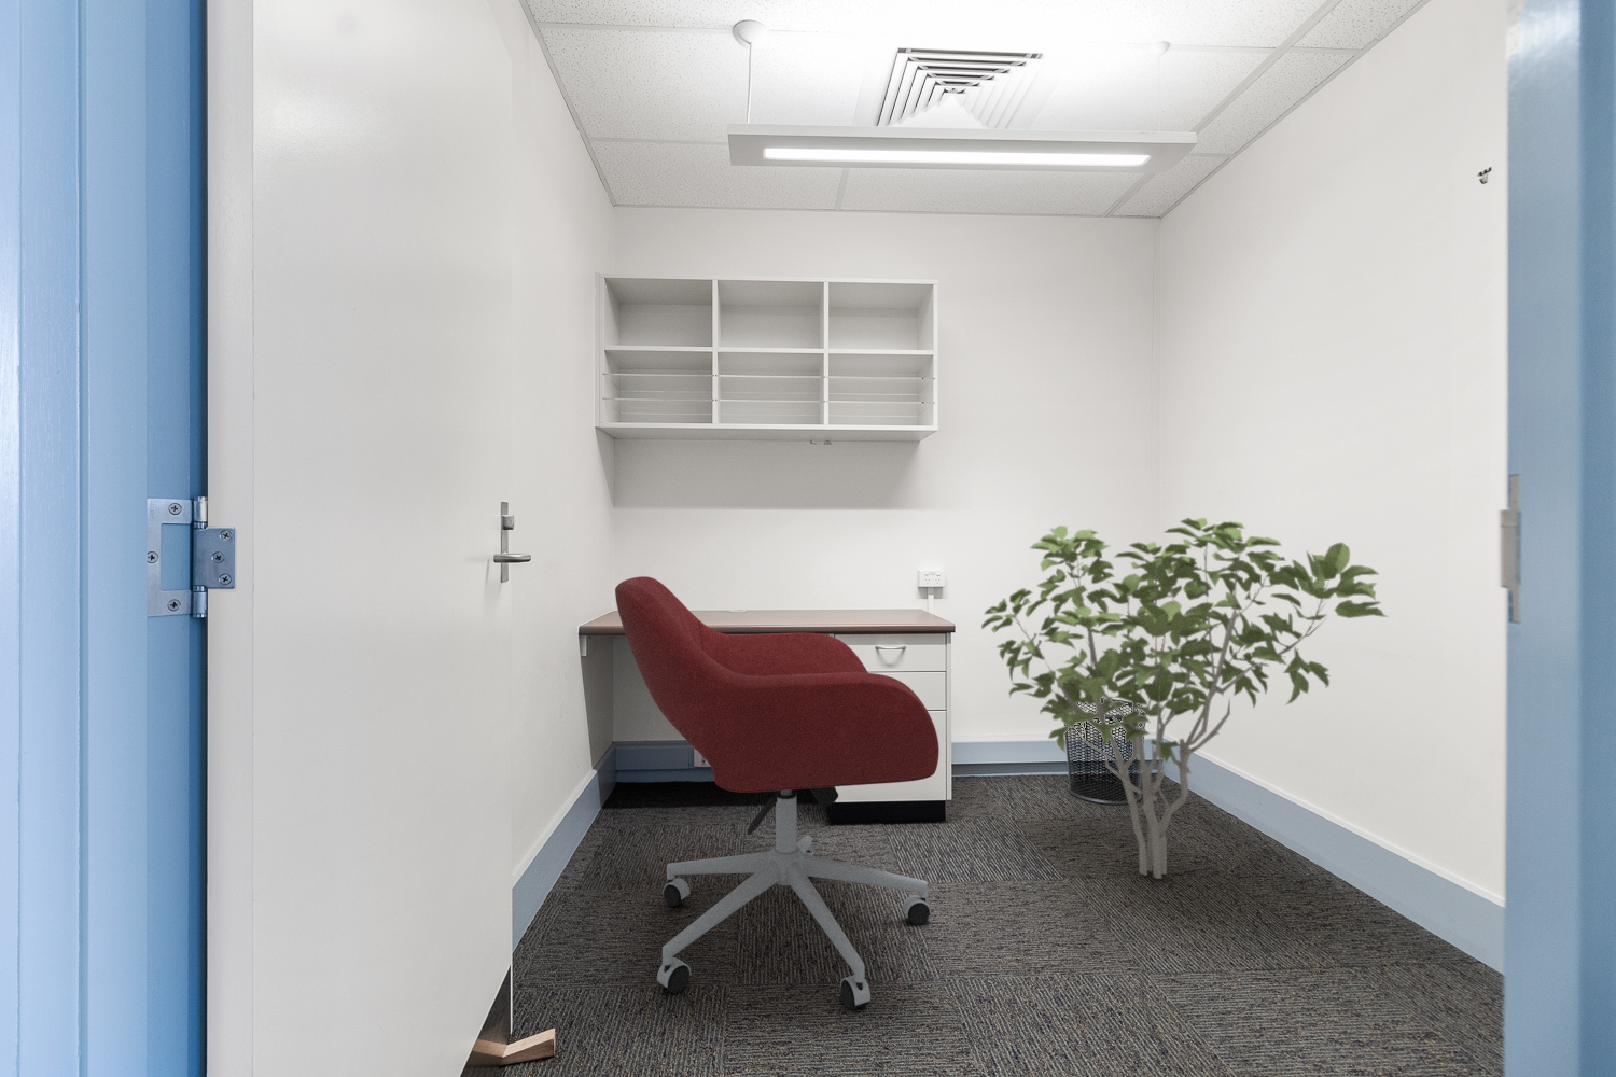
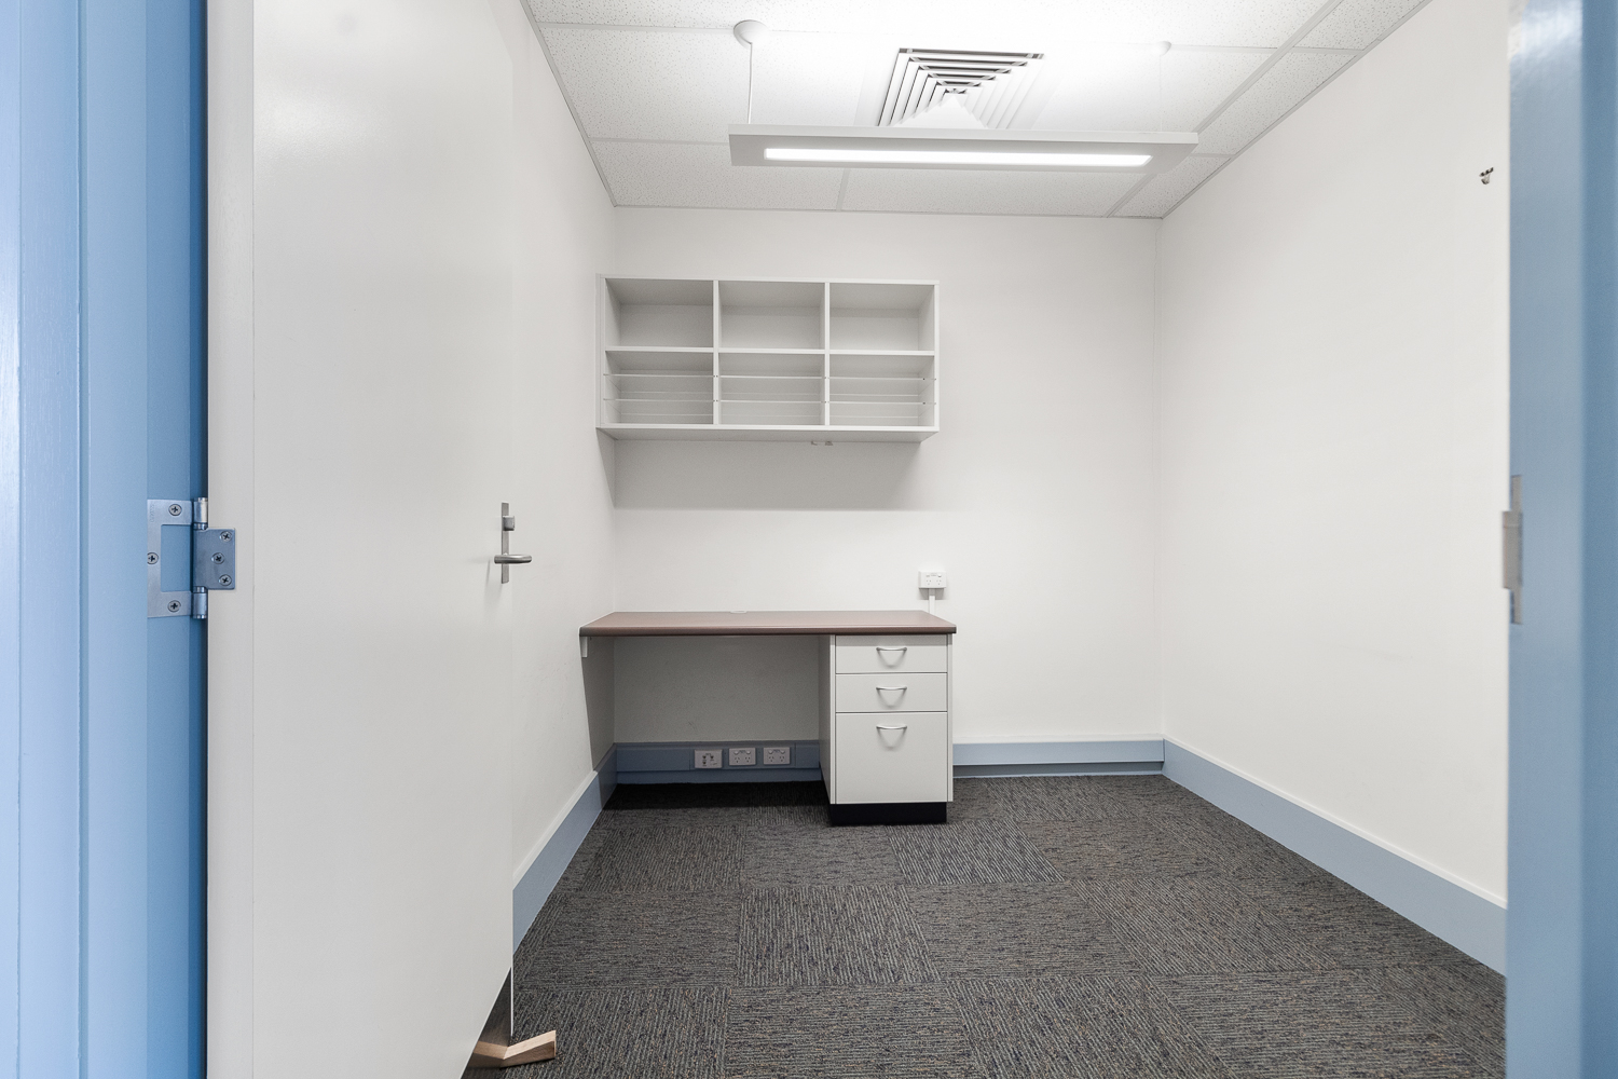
- waste bin (1104, 749)
- shrub (1164, 697)
- office chair (785, 755)
